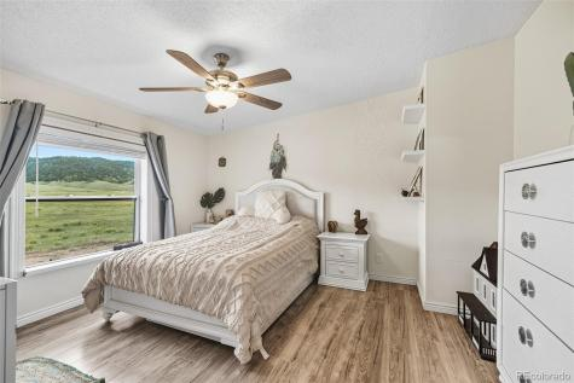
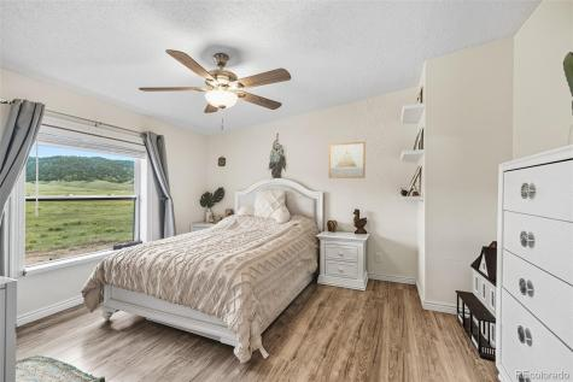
+ wall art (346, 160)
